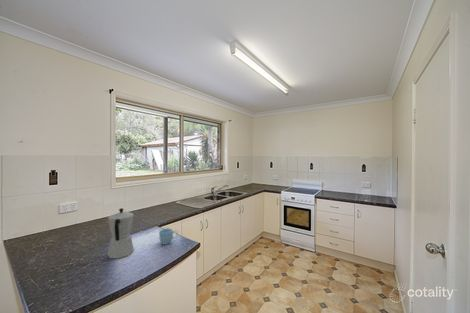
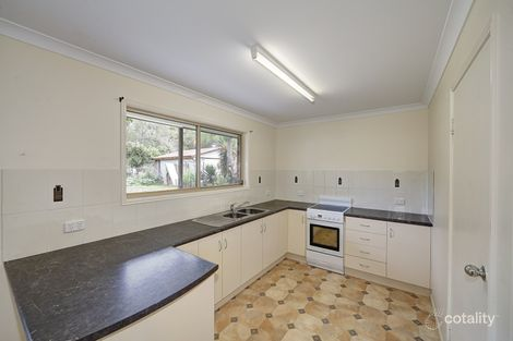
- moka pot (120, 231)
- mug (168, 236)
